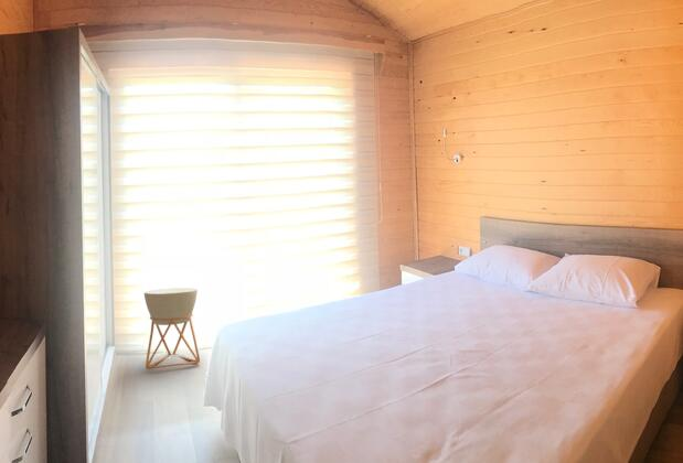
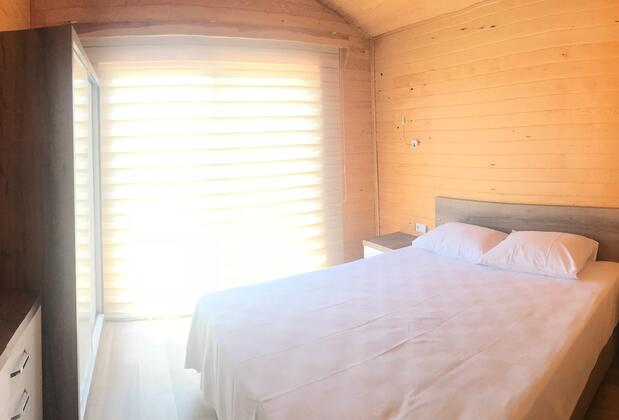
- planter (170, 325)
